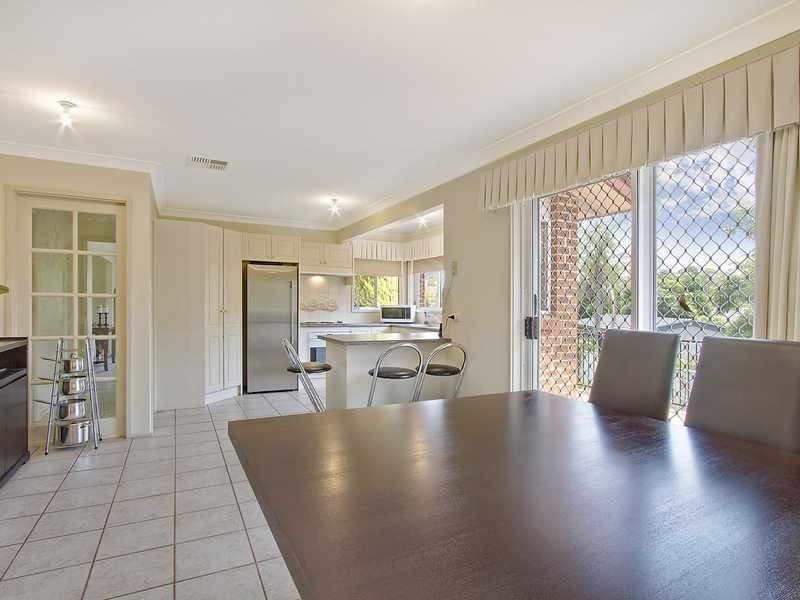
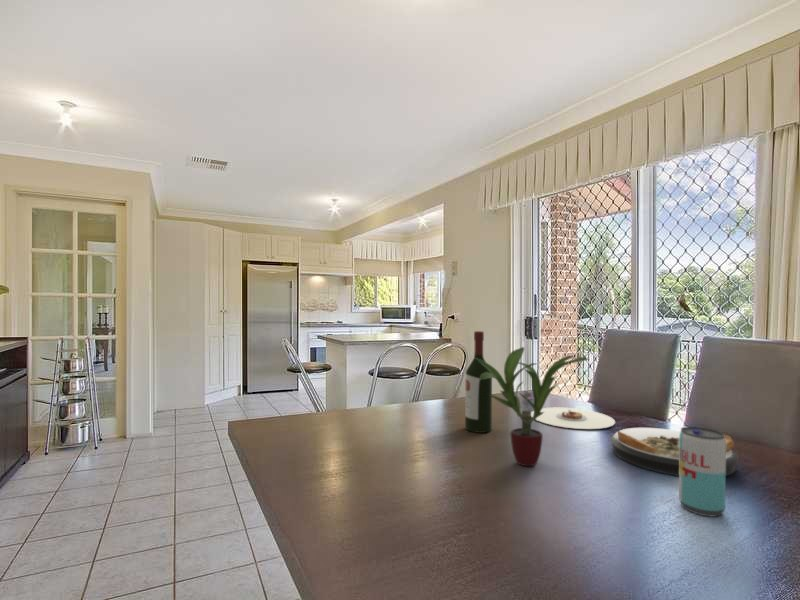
+ plate (670, 445)
+ potted plant (533, 408)
+ beverage can (701, 469)
+ plate (571, 413)
+ wine bottle (478, 380)
